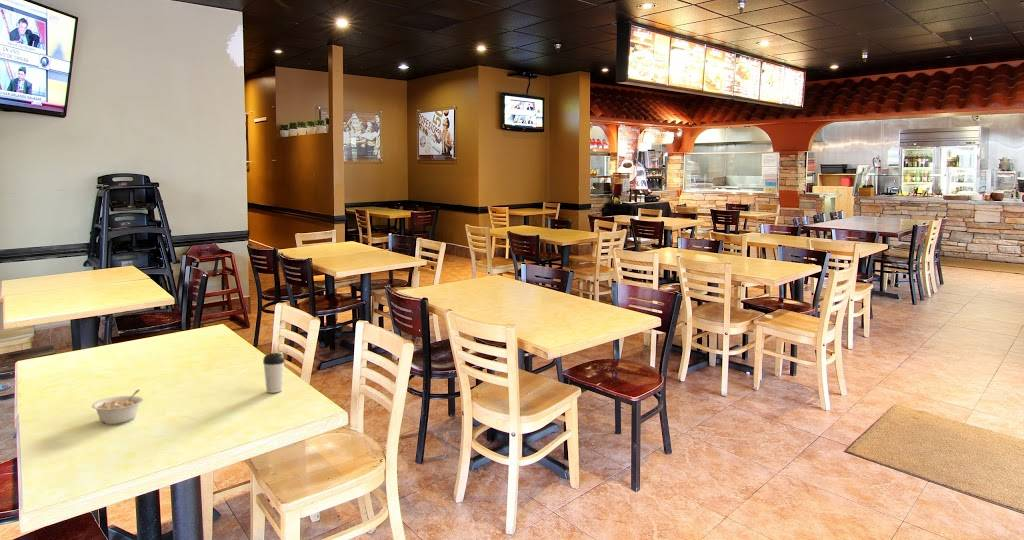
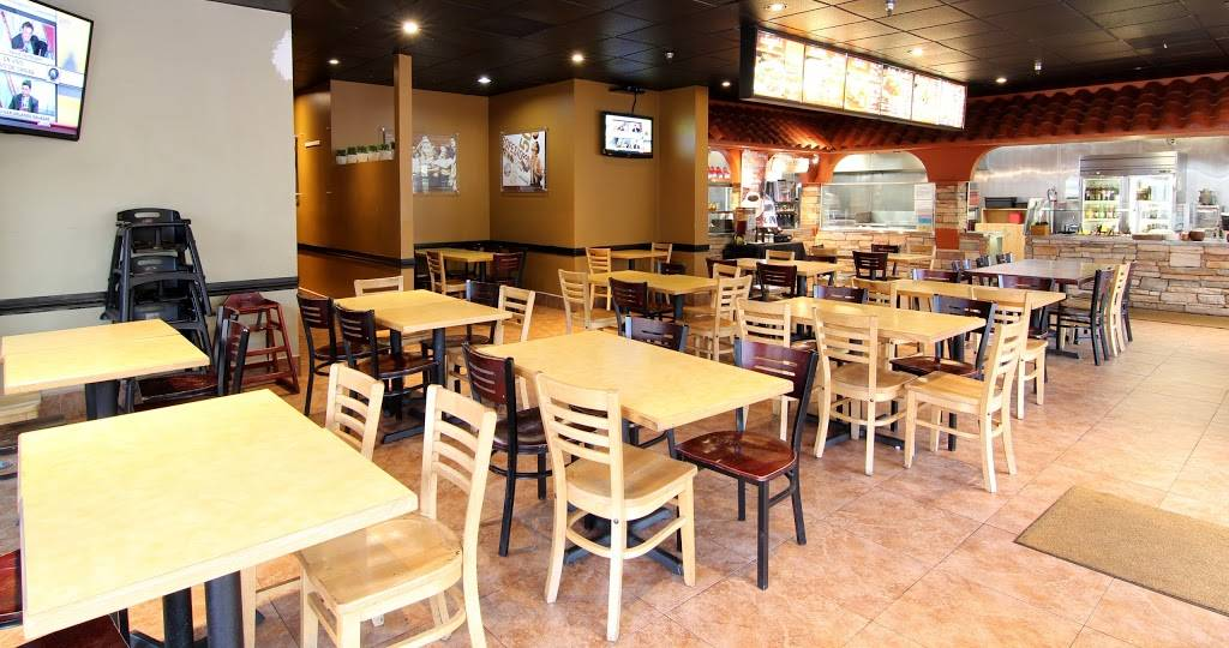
- legume (118, 408)
- beverage cup (274, 367)
